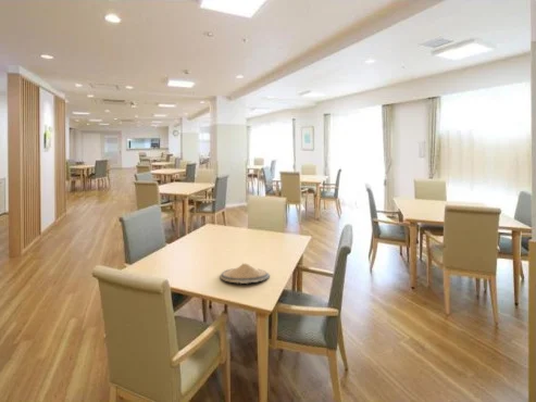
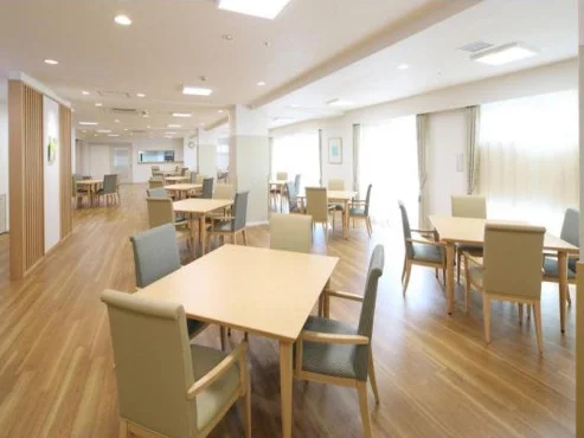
- plate (245, 269)
